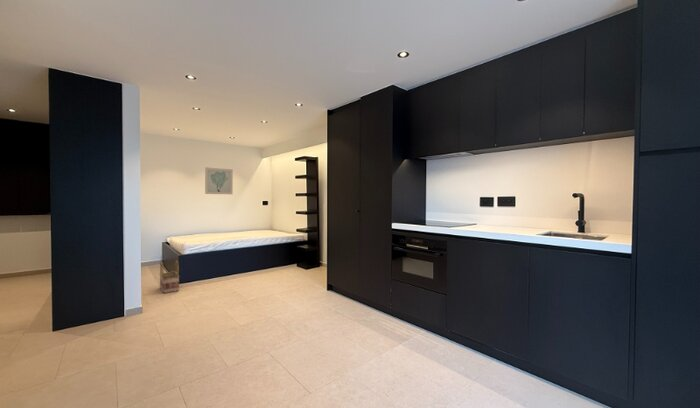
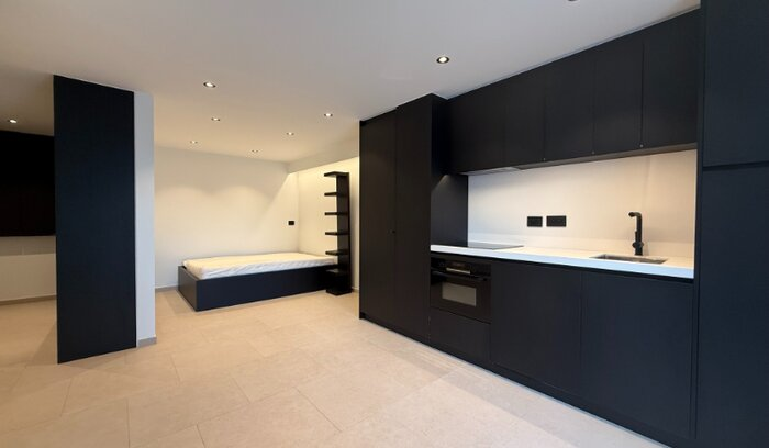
- basket (169, 275)
- wall art (219, 181)
